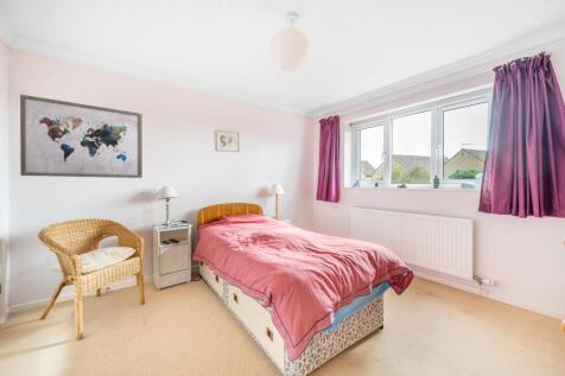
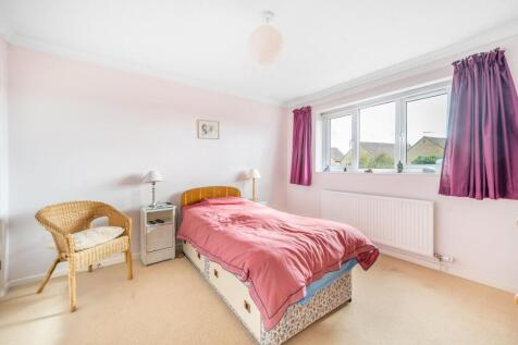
- wall art (88, 140)
